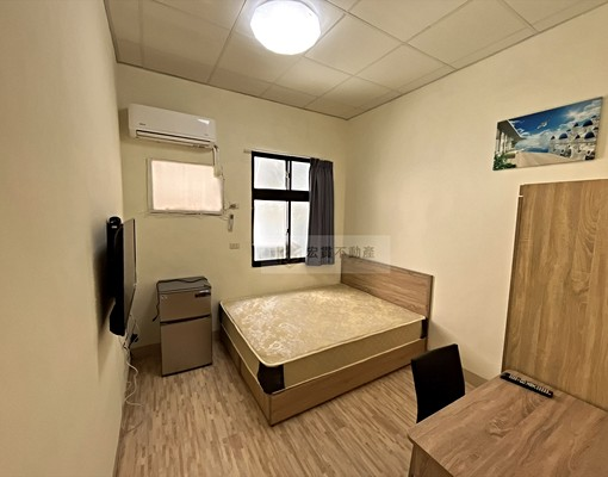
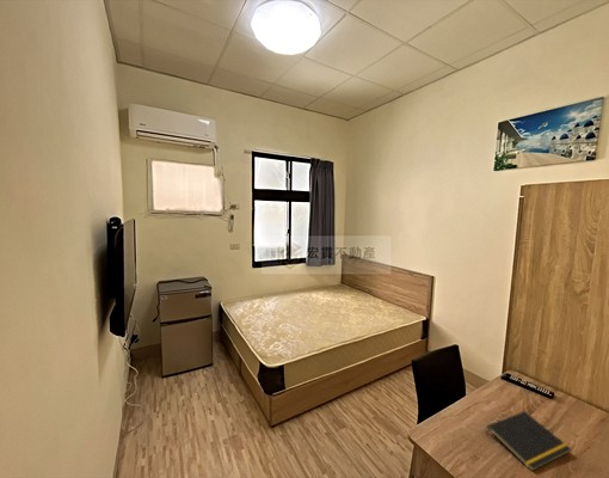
+ notepad (528, 437)
